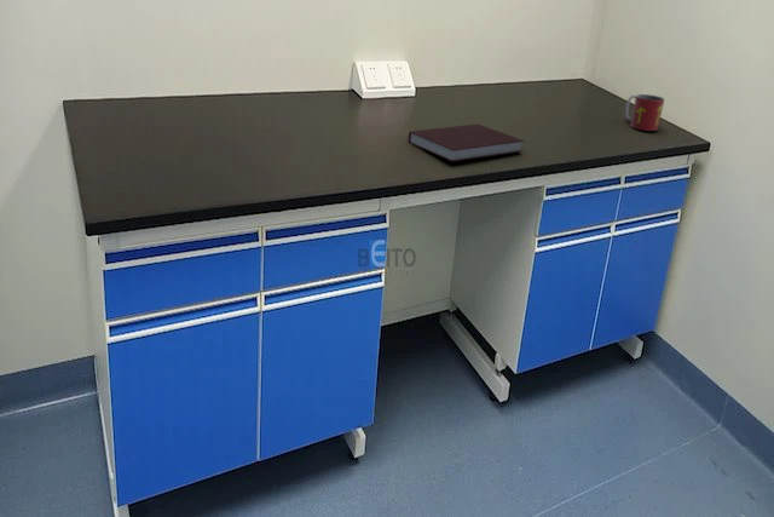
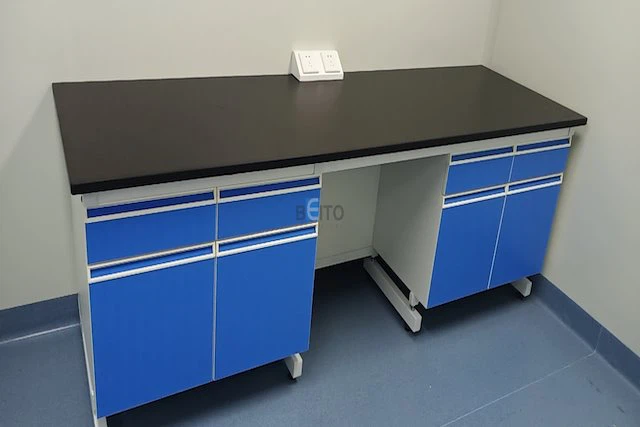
- notebook (466, 140)
- mug (642, 110)
